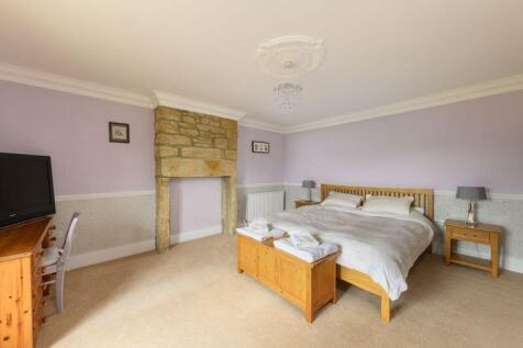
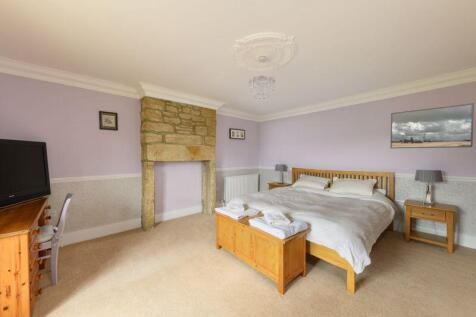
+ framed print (427, 128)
